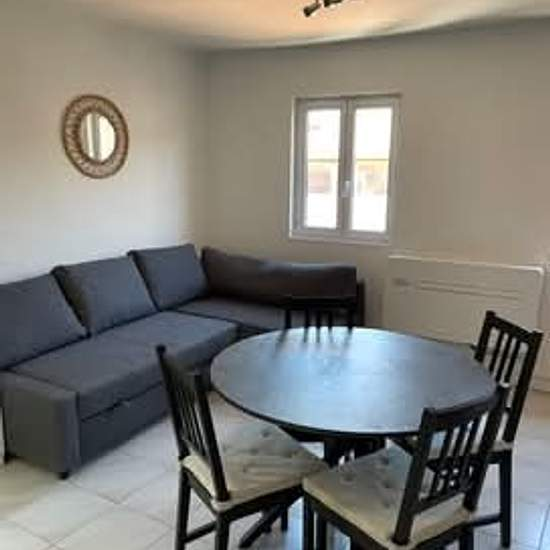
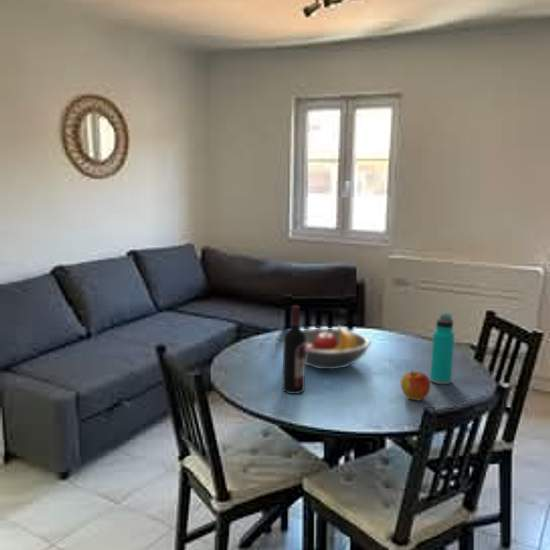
+ apple (415, 384)
+ fruit bowl (327, 348)
+ wine bottle (294, 348)
+ water bottle (442, 348)
